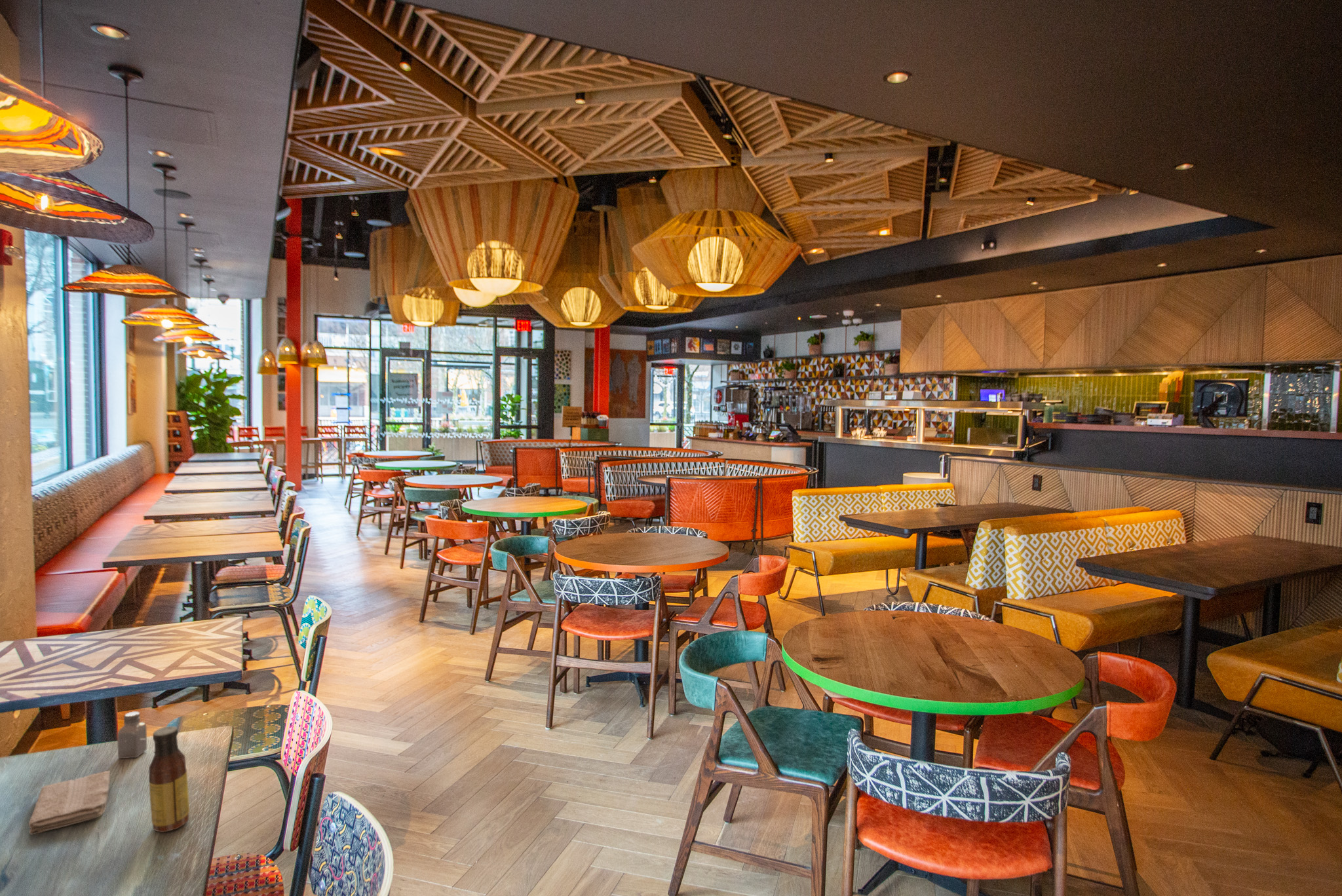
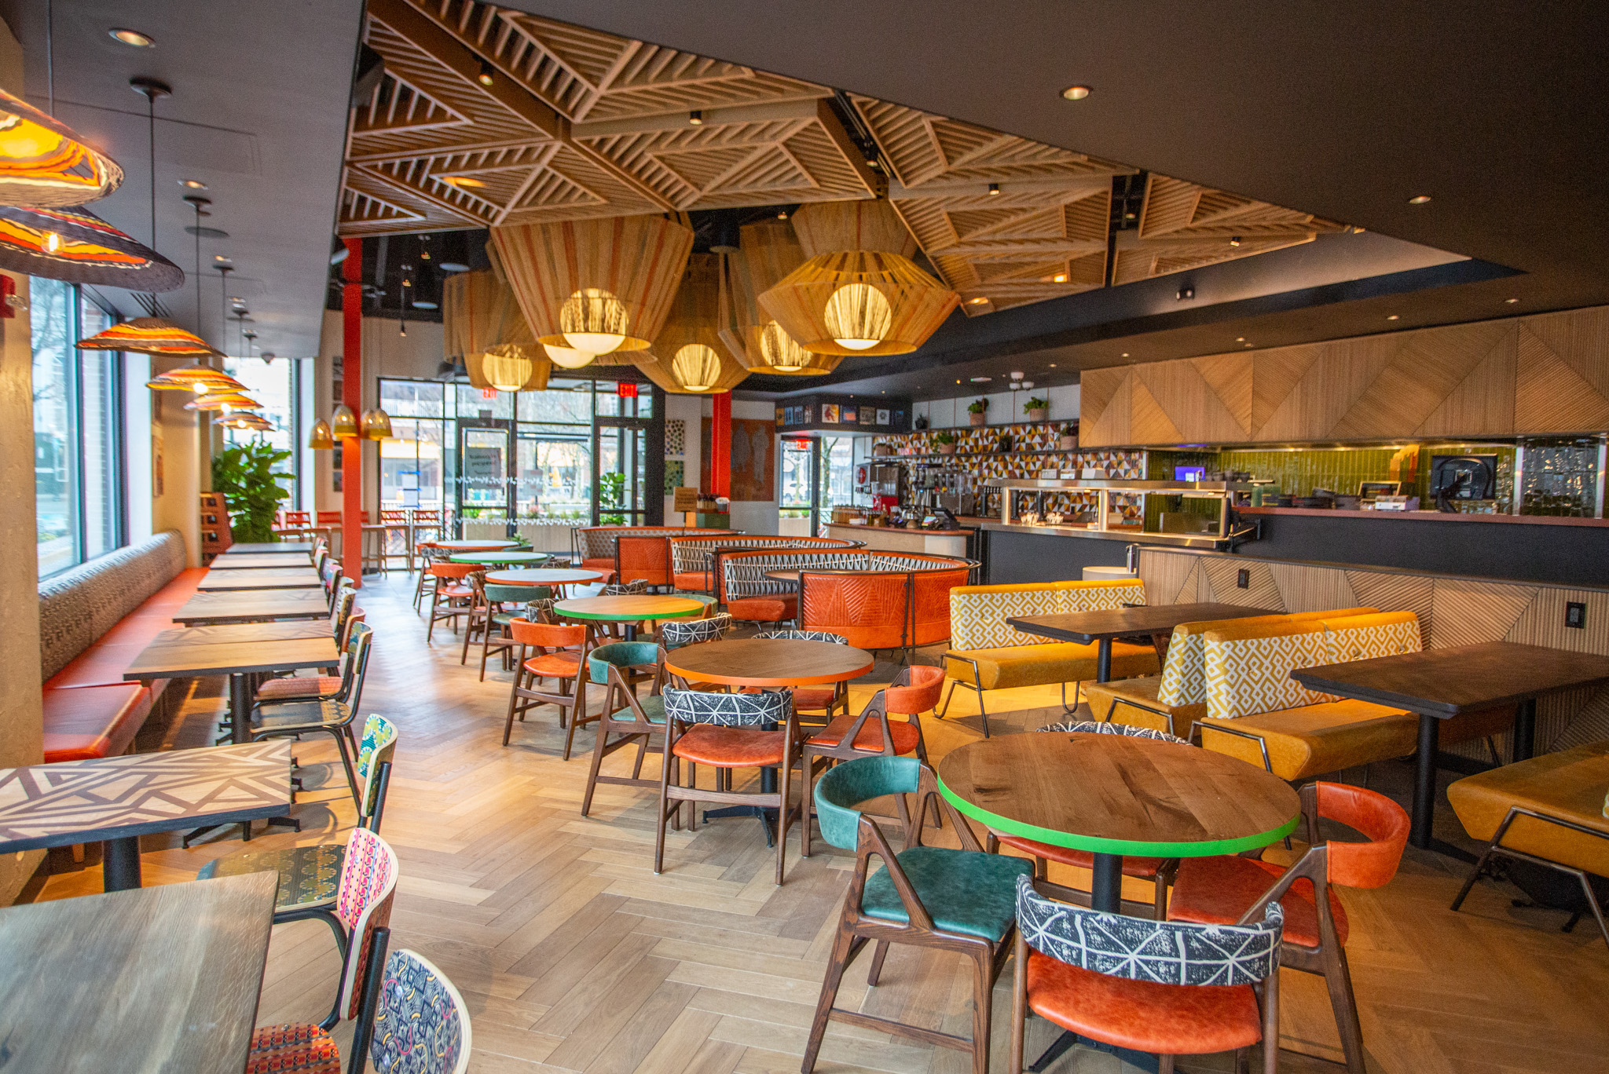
- sauce bottle (169, 777)
- washcloth (72, 799)
- saltshaker (132, 734)
